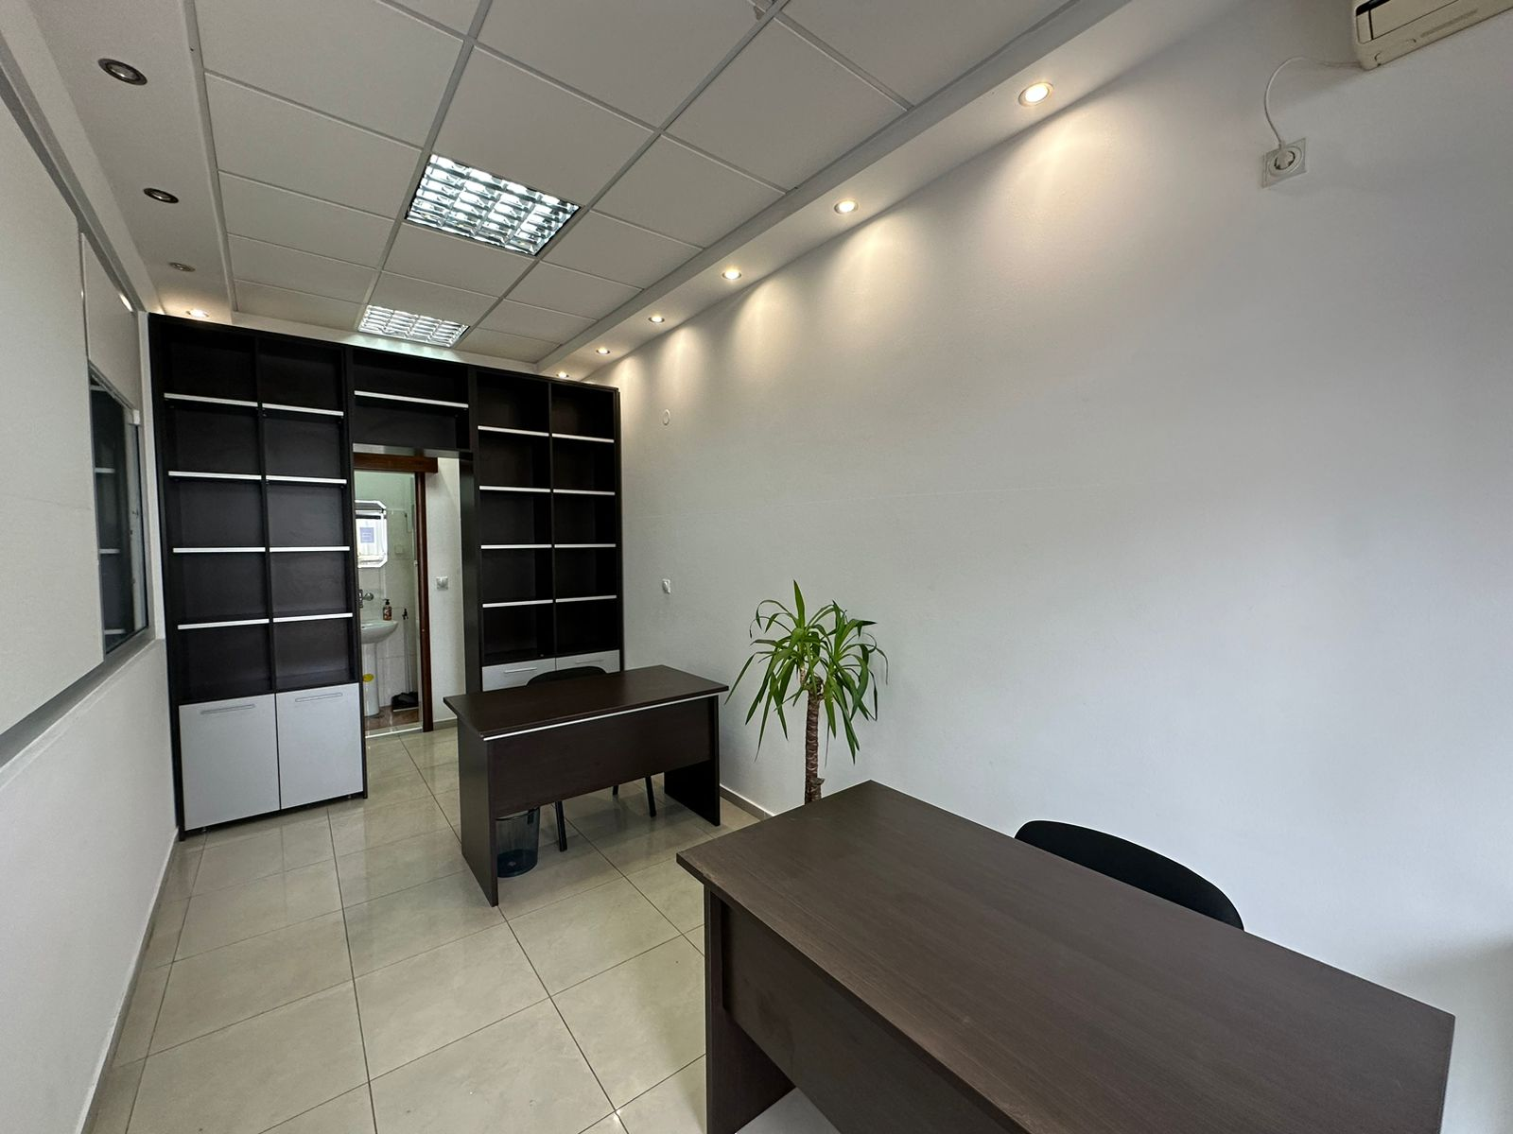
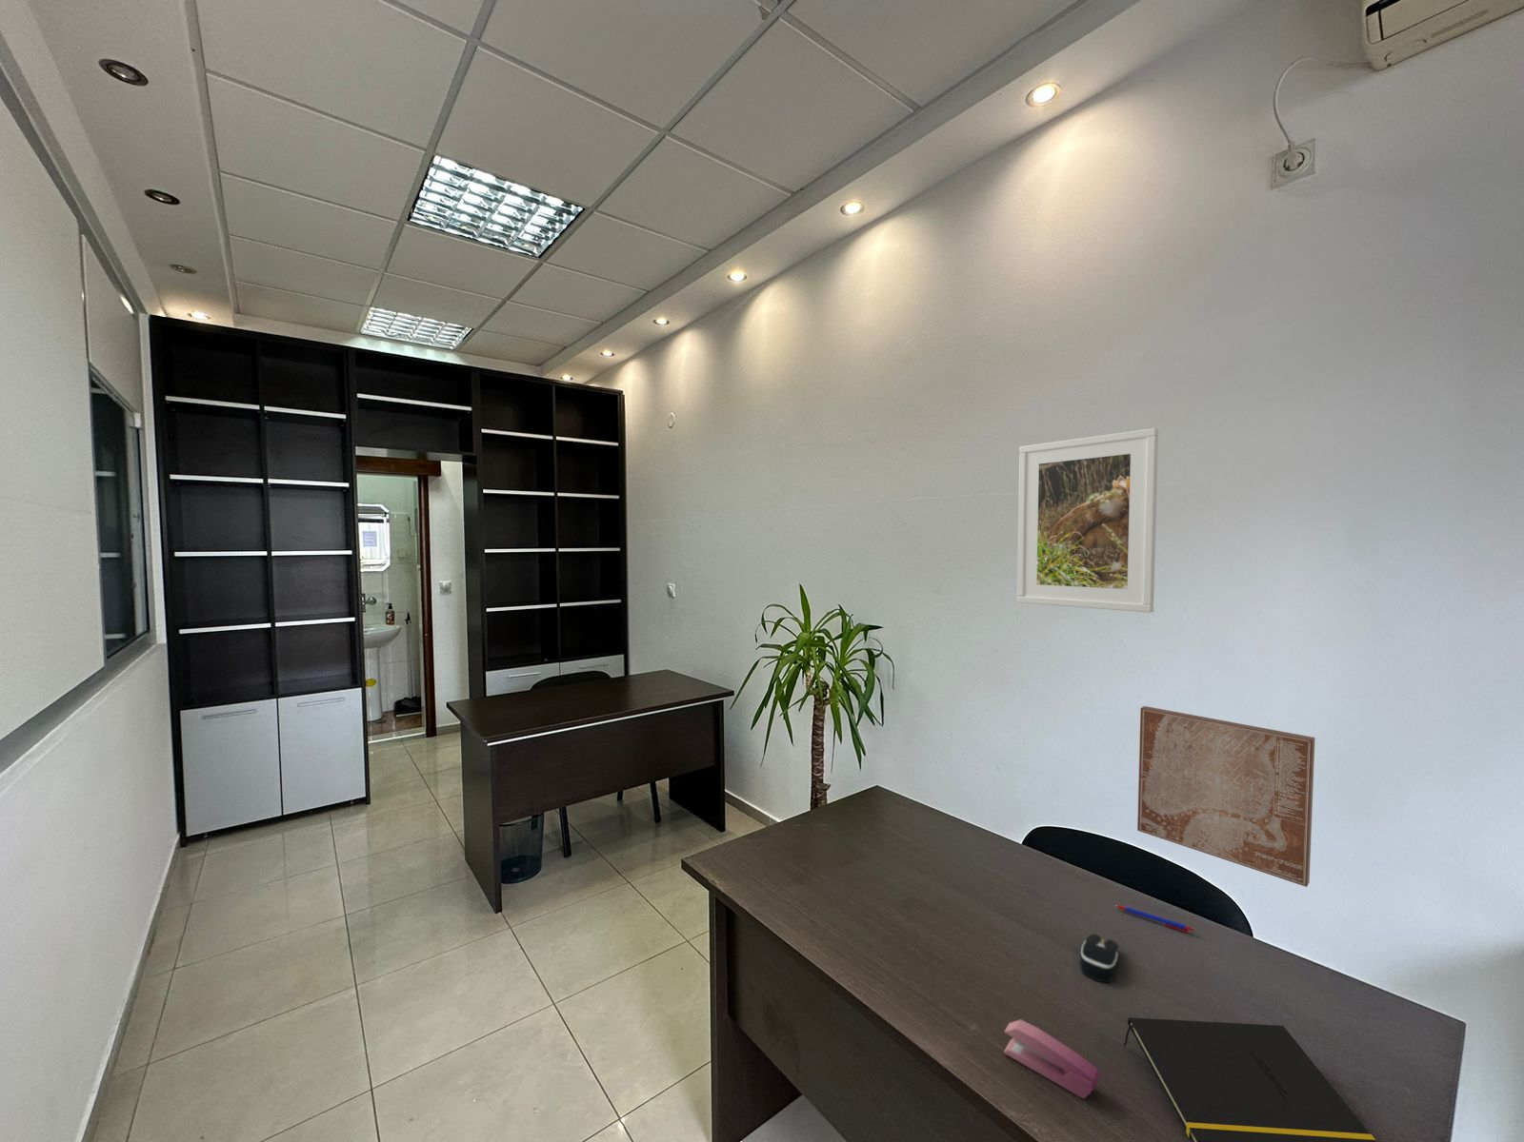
+ notepad (1243, 1081)
+ pen (1152, 916)
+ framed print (1081, 523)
+ stapler (1050, 1056)
+ wall art (1217, 788)
+ computer mouse (1099, 954)
